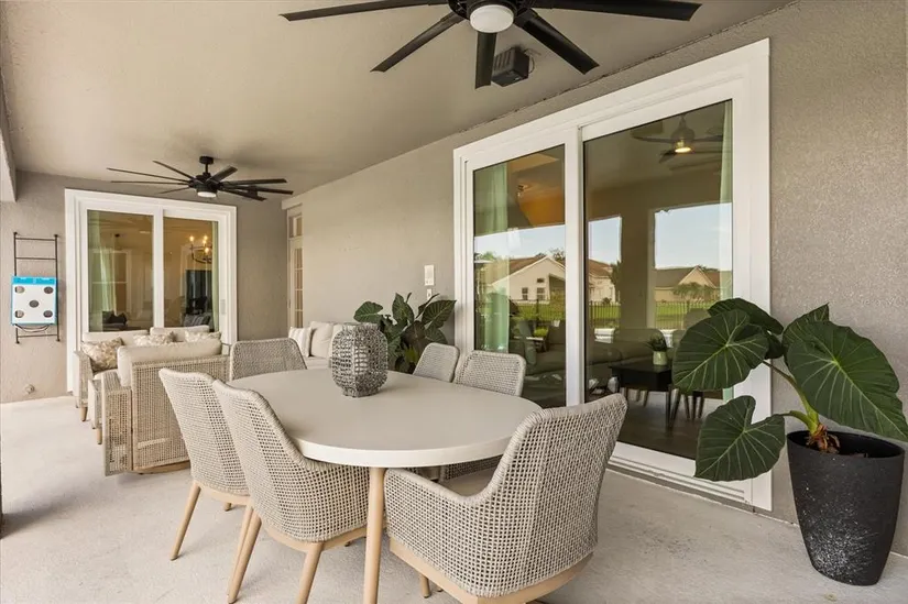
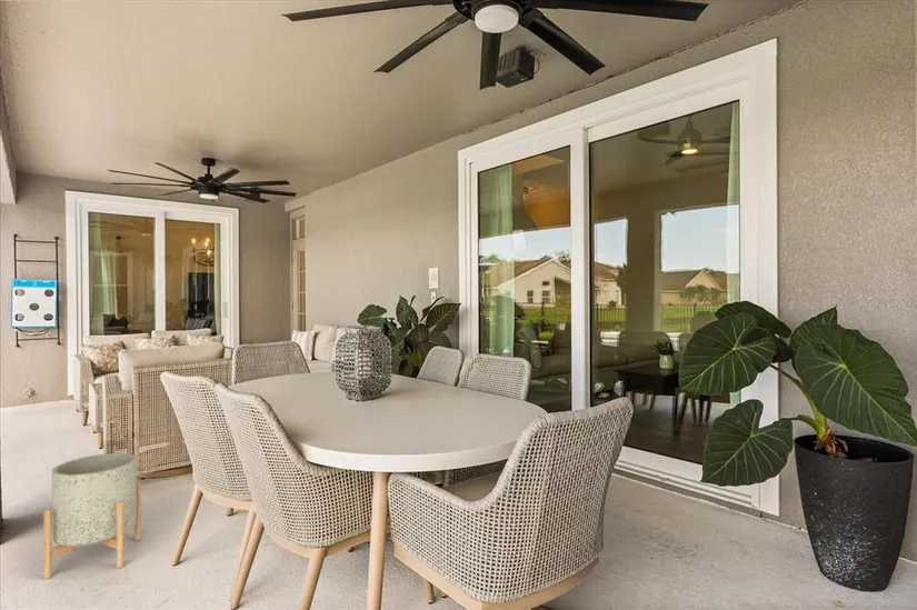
+ planter (96, 510)
